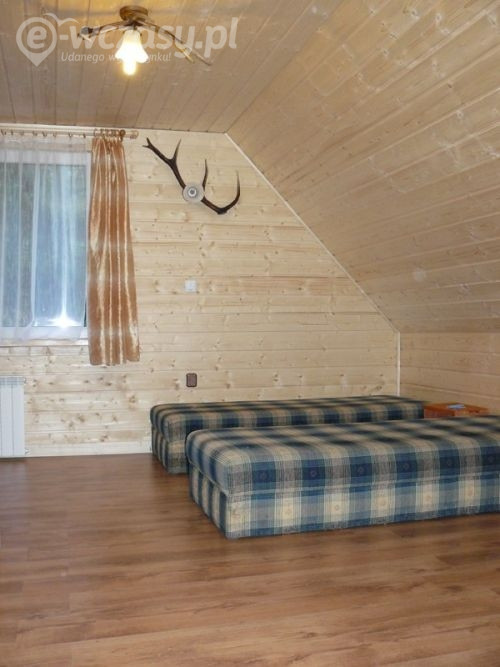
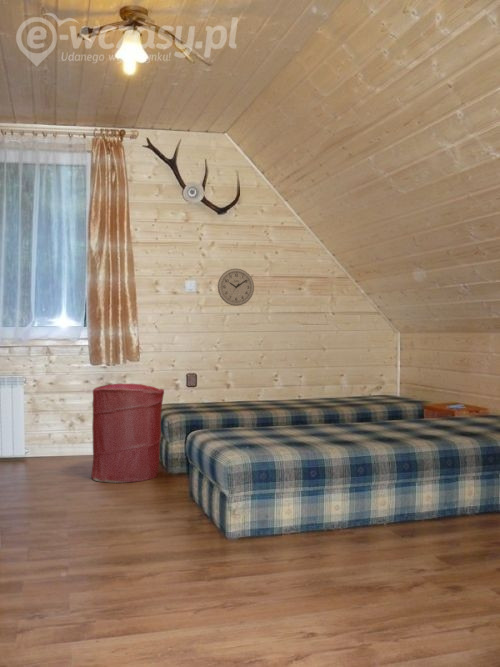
+ wall clock (236, 287)
+ laundry hamper (127, 429)
